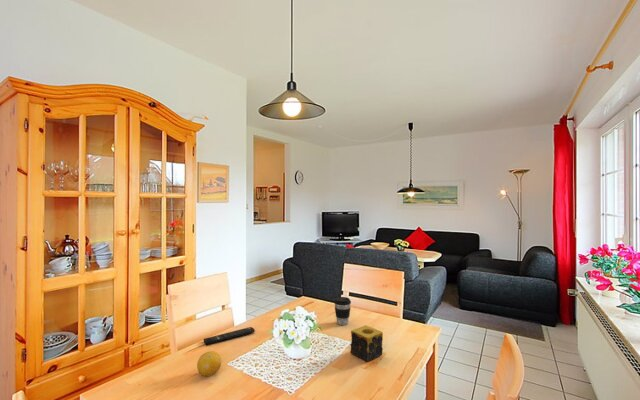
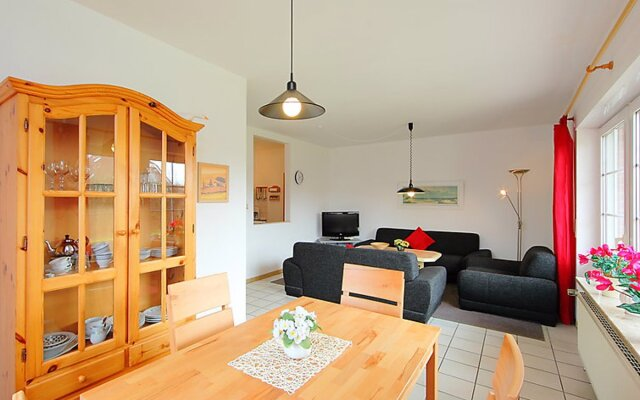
- remote control (230, 335)
- candle (366, 342)
- coffee cup (342, 310)
- fruit (209, 363)
